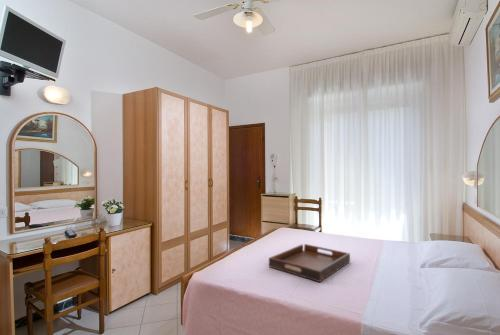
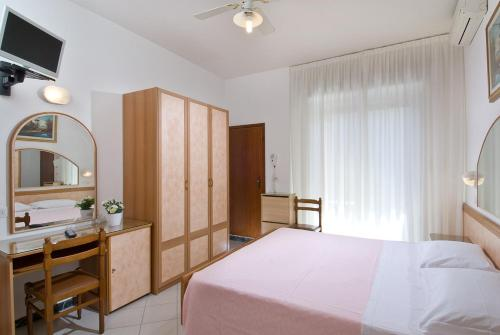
- serving tray (310, 259)
